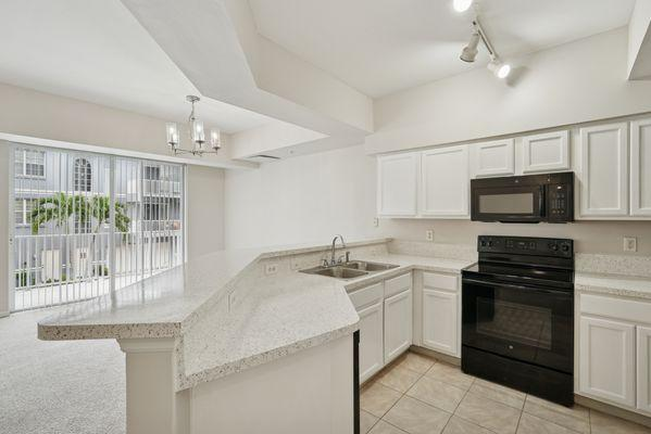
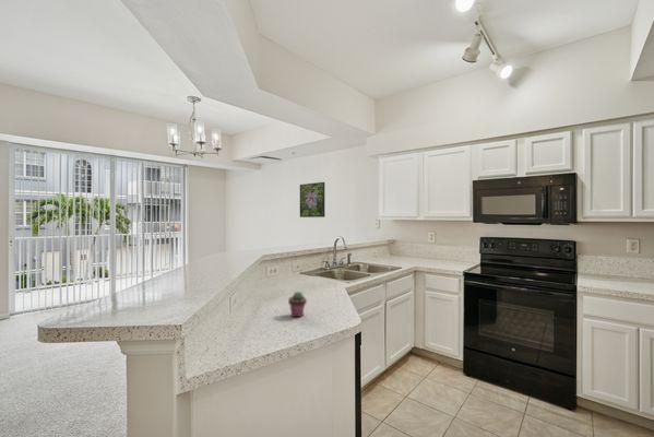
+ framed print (311, 200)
+ potted succulent (297, 303)
